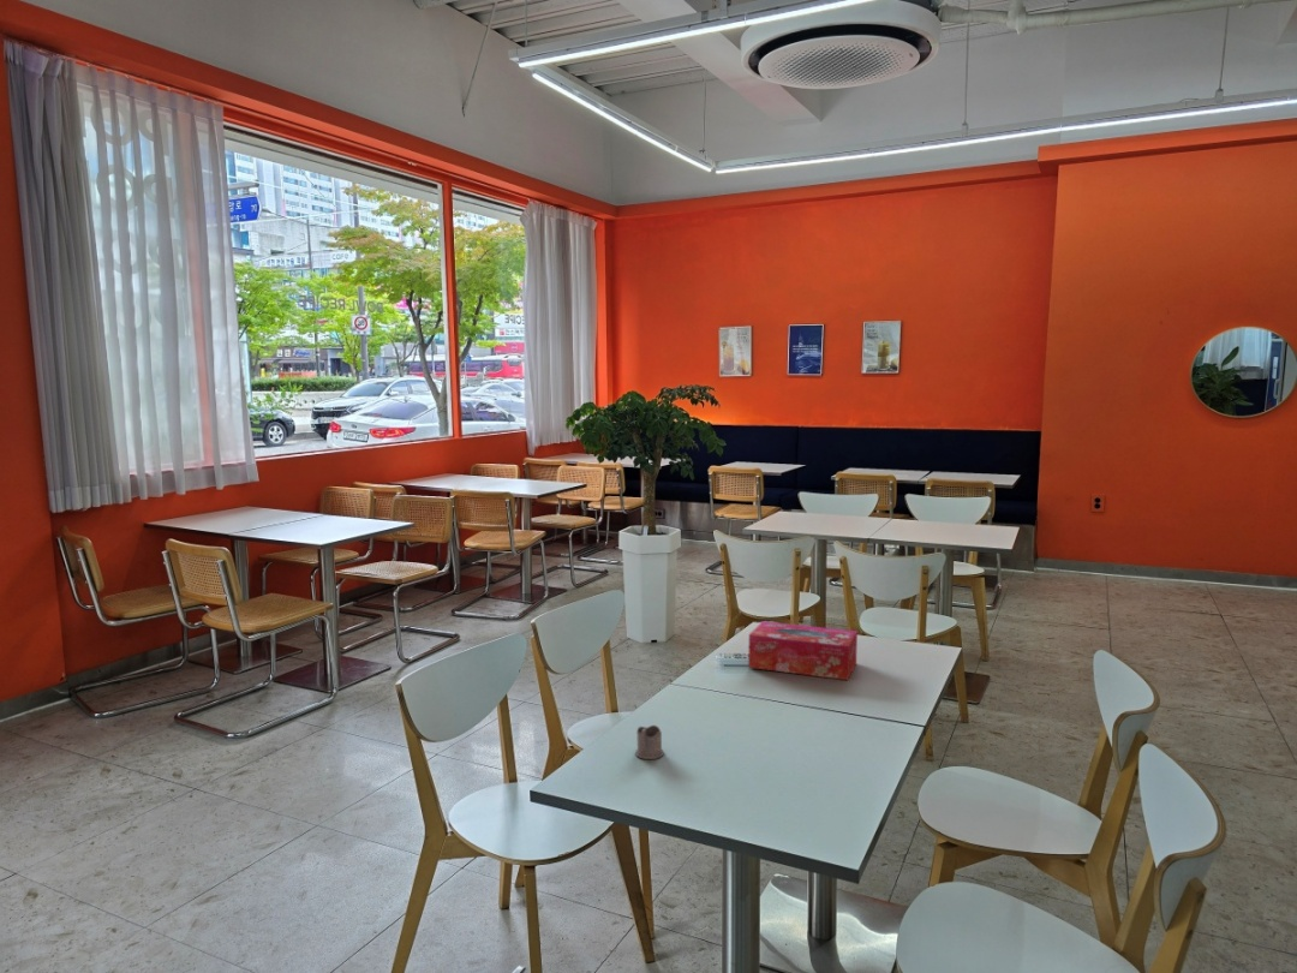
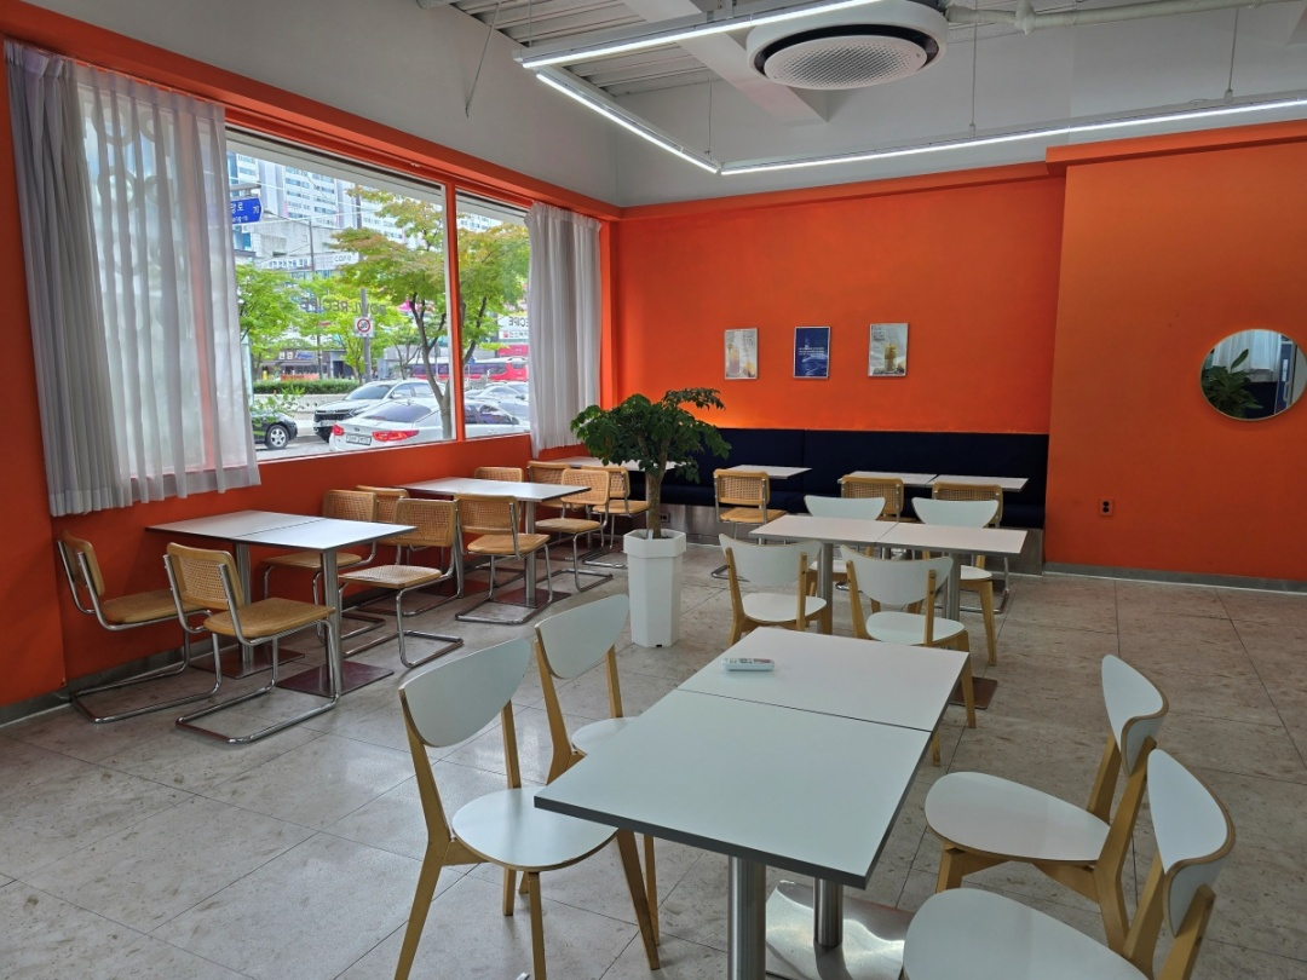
- tissue box (802, 649)
- tea glass holder (647, 735)
